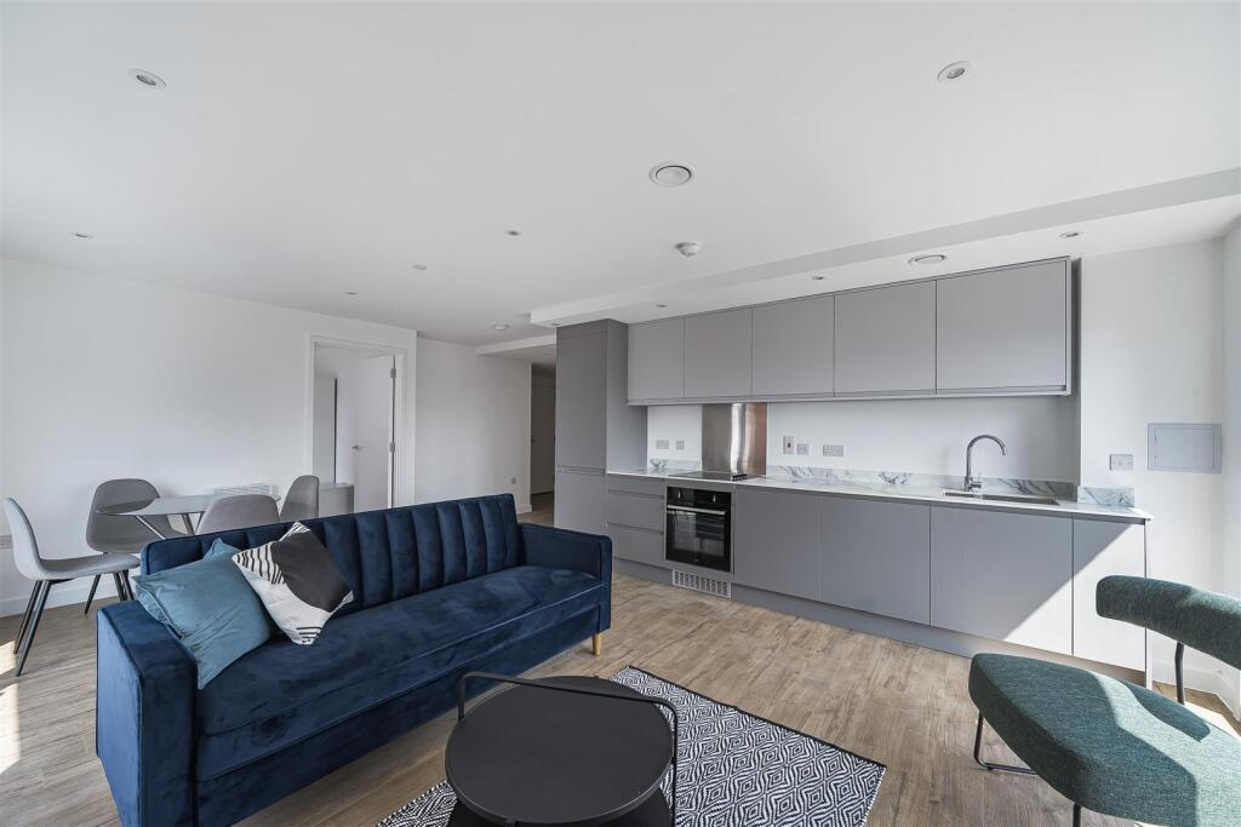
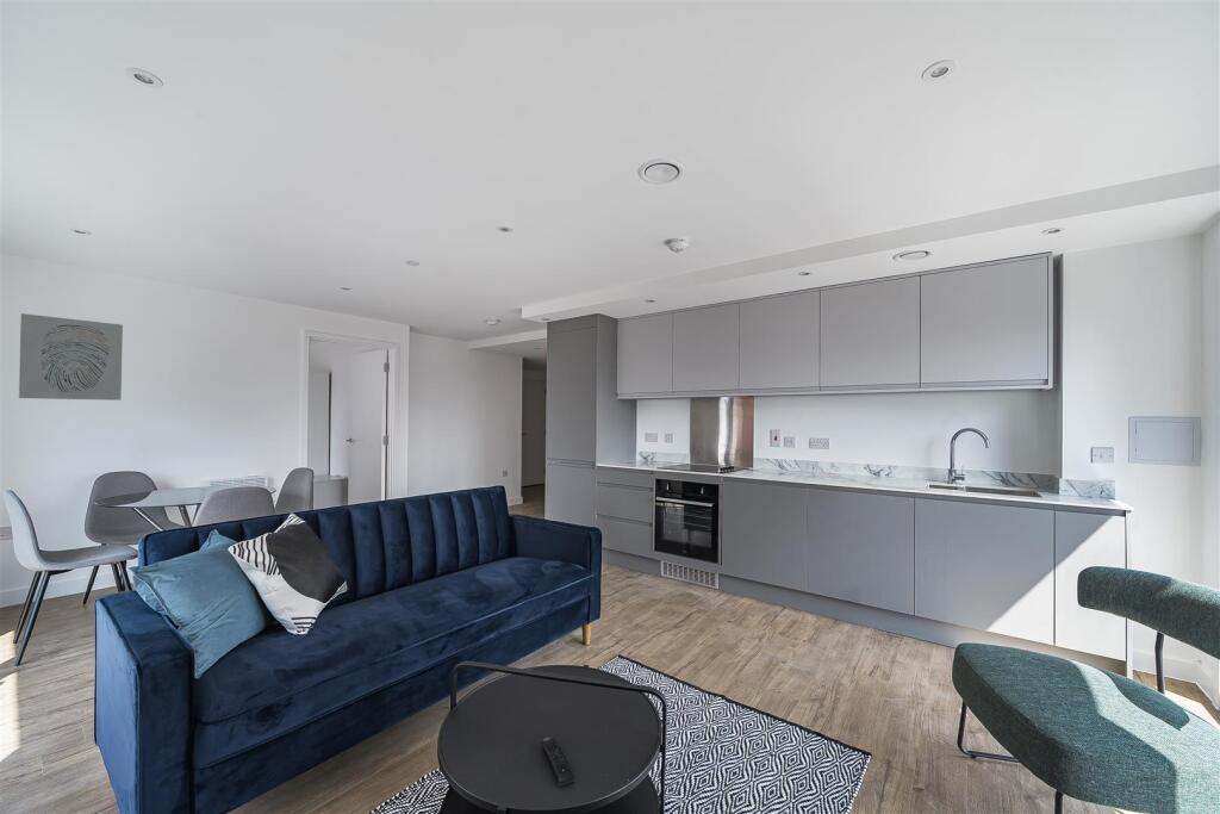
+ remote control (555, 758)
+ wall art (73, 359)
